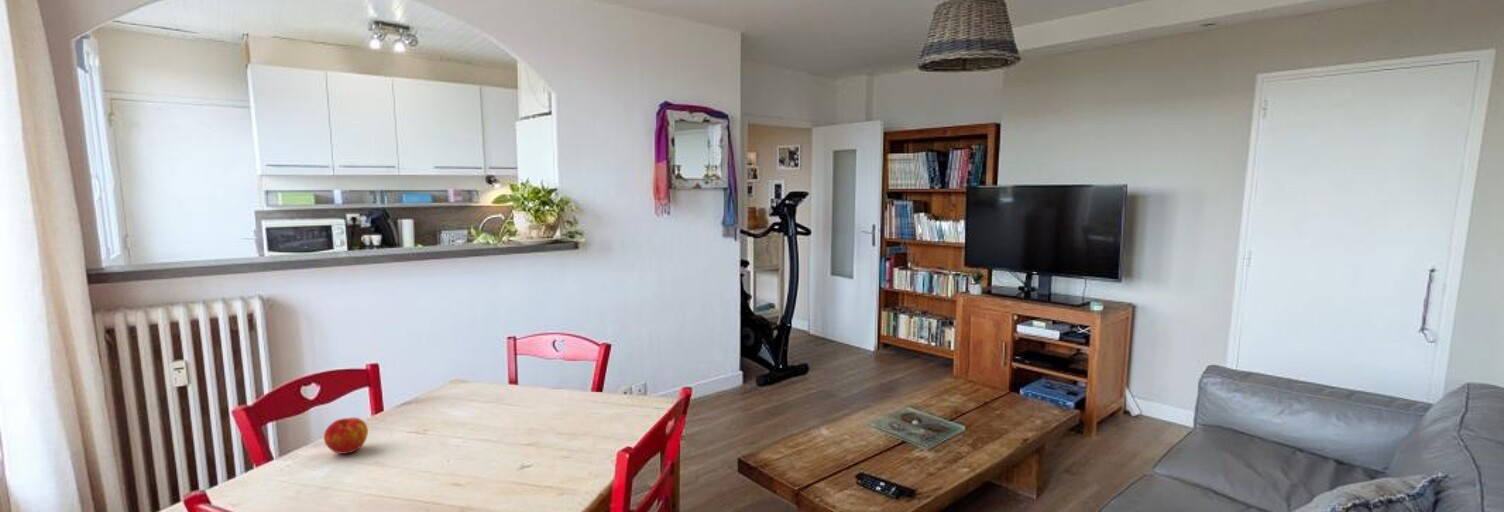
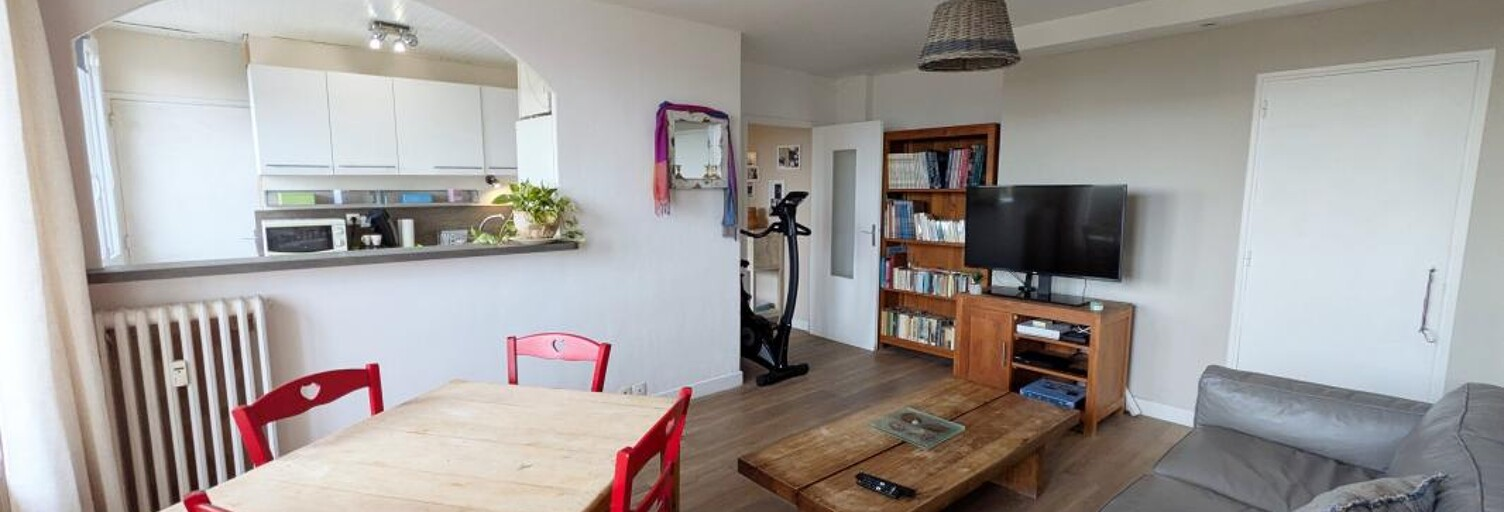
- apple (346, 435)
